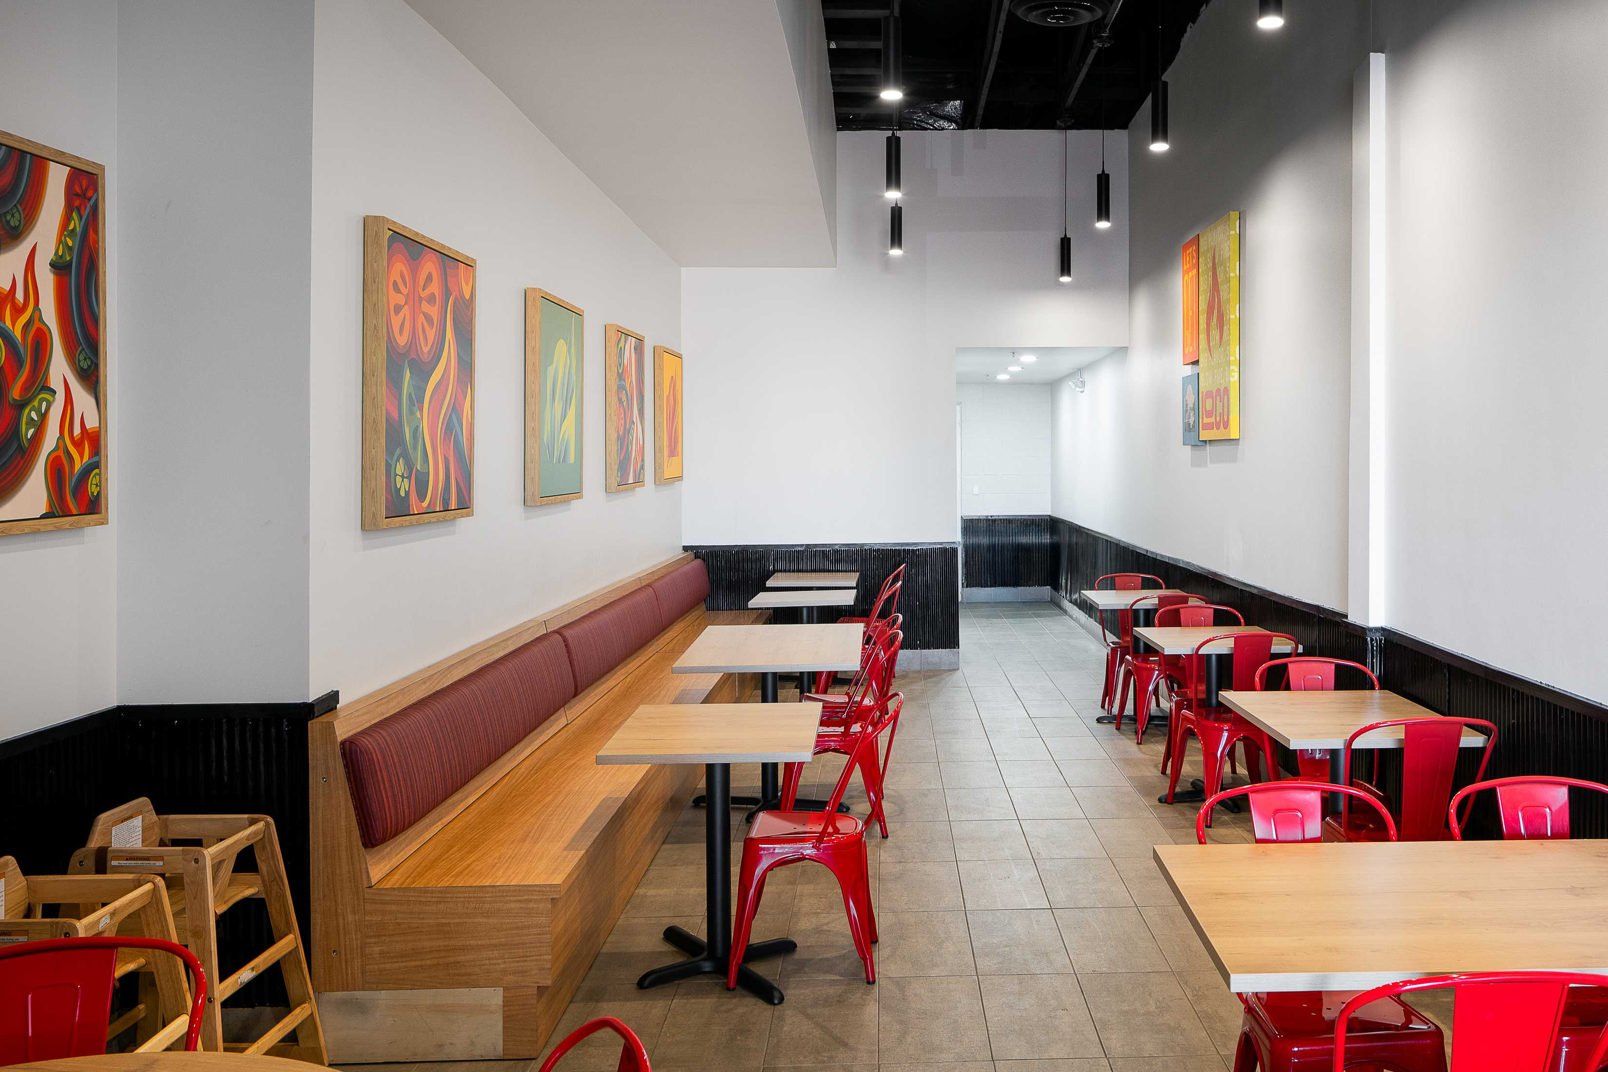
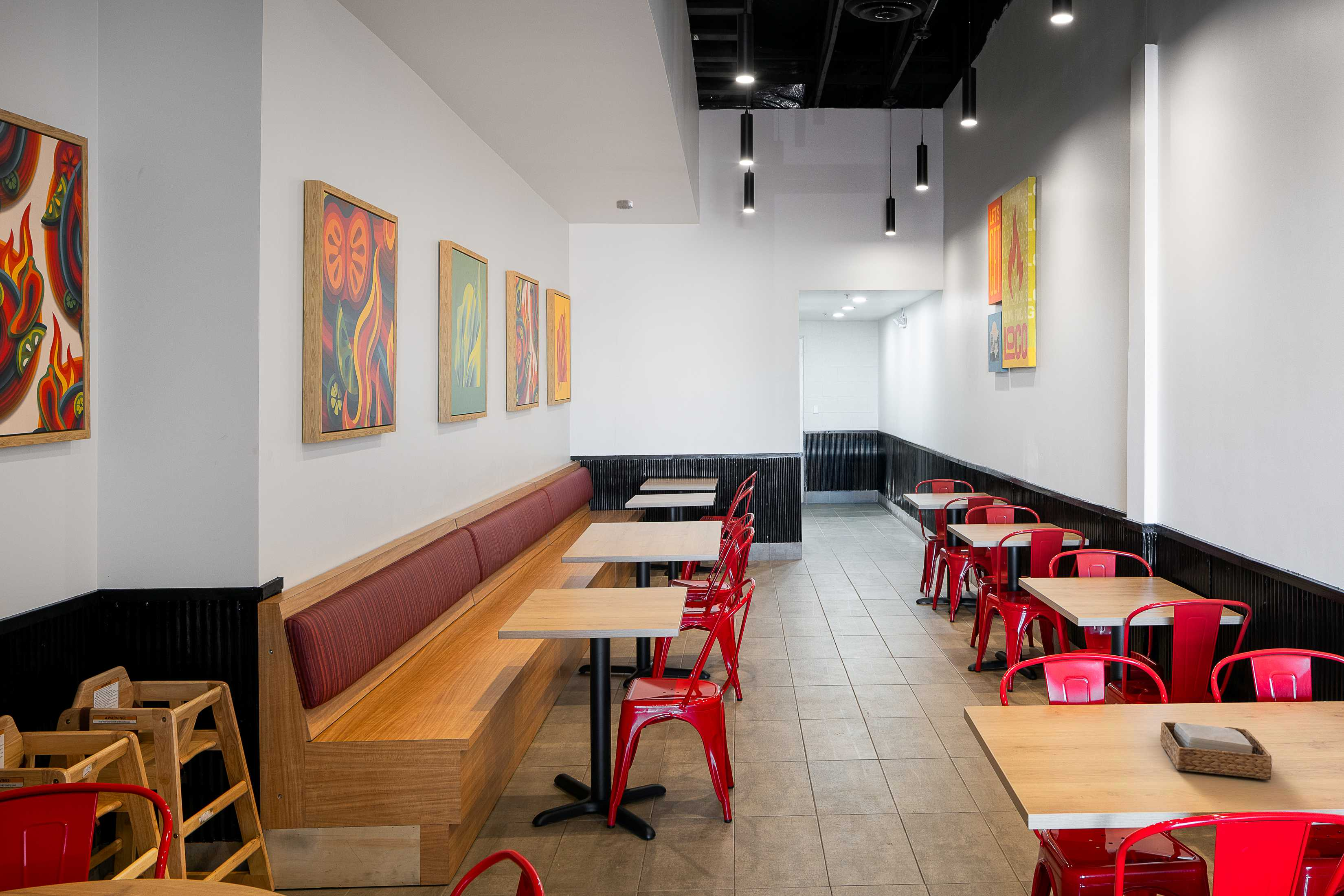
+ smoke detector (624, 204)
+ napkin holder (1213, 746)
